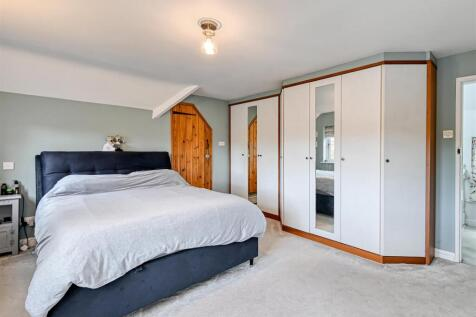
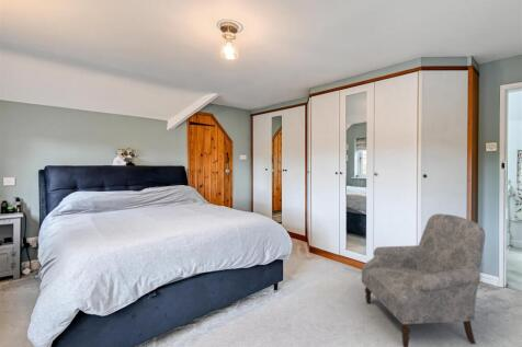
+ armchair (419, 268)
